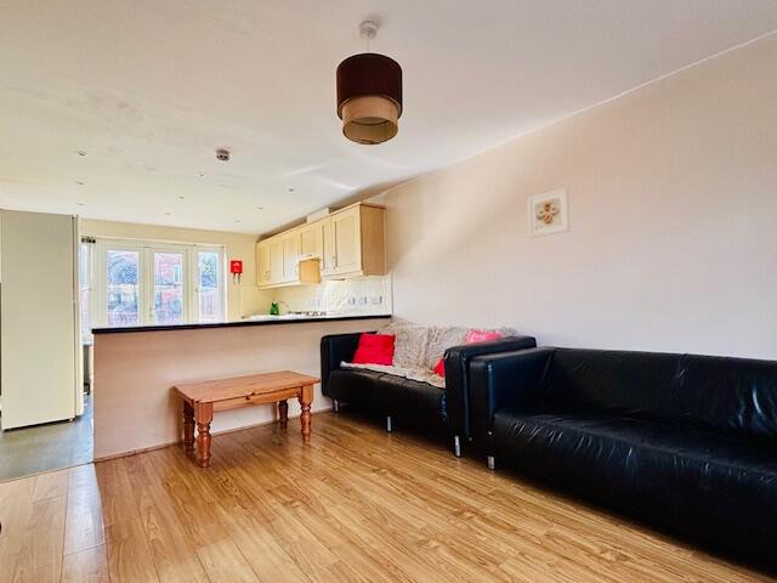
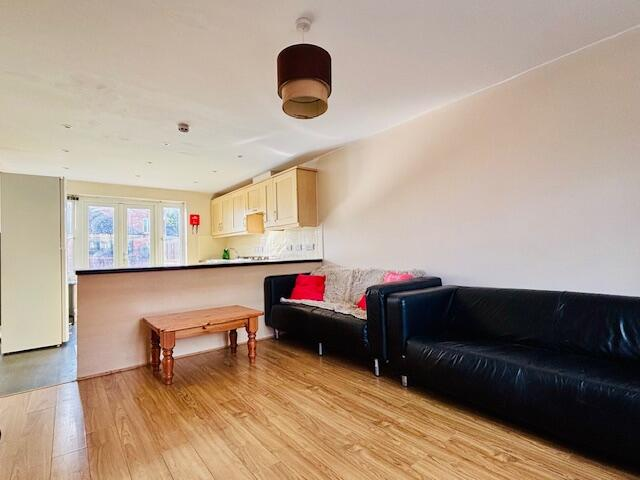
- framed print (548, 214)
